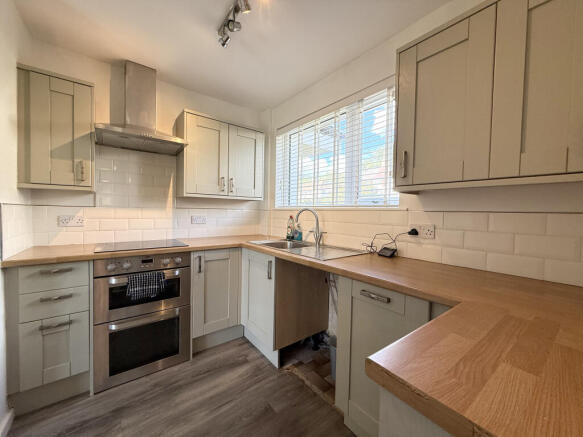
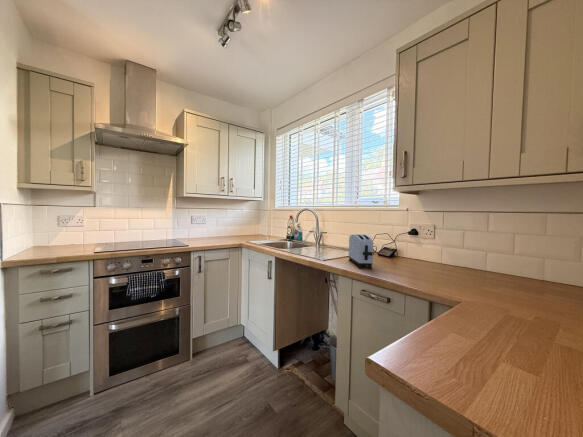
+ toaster (359, 249)
